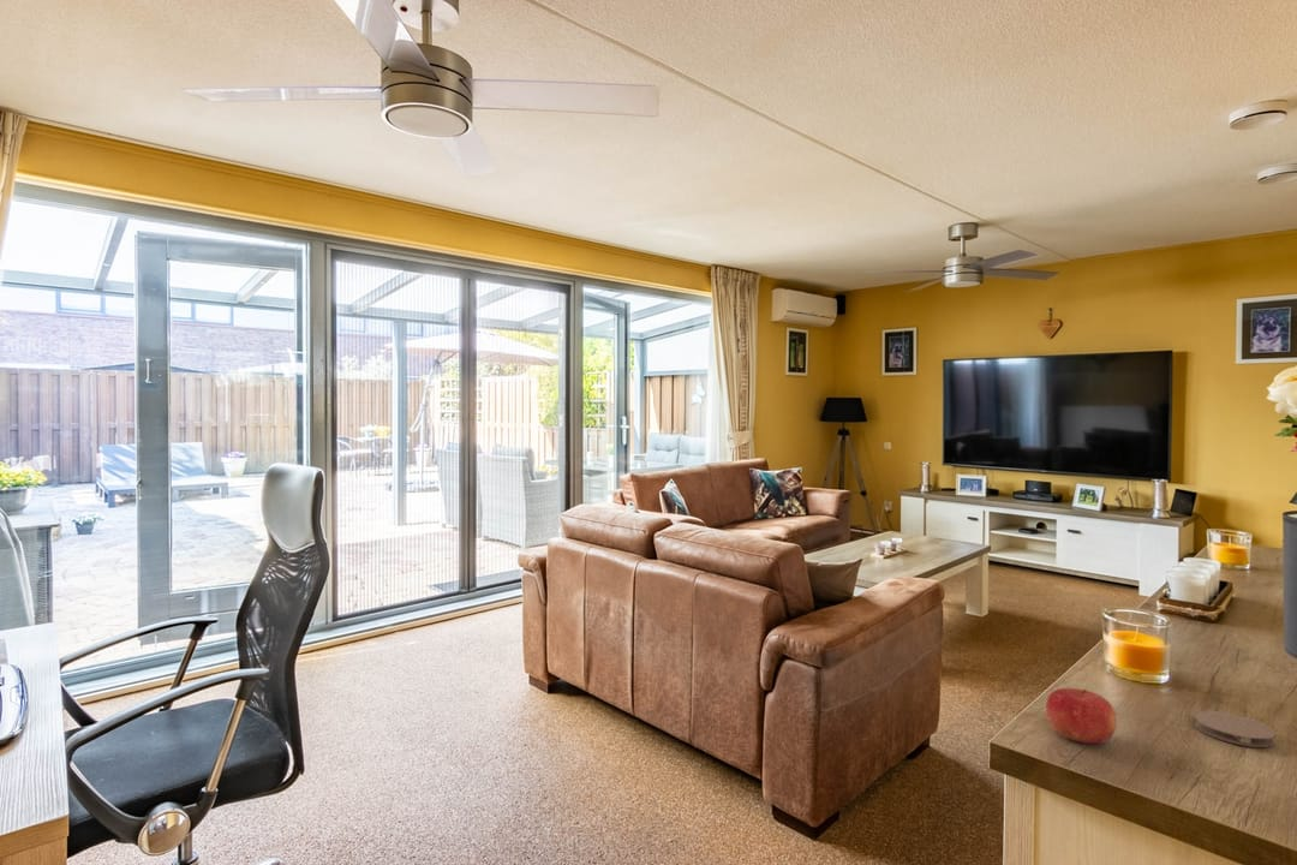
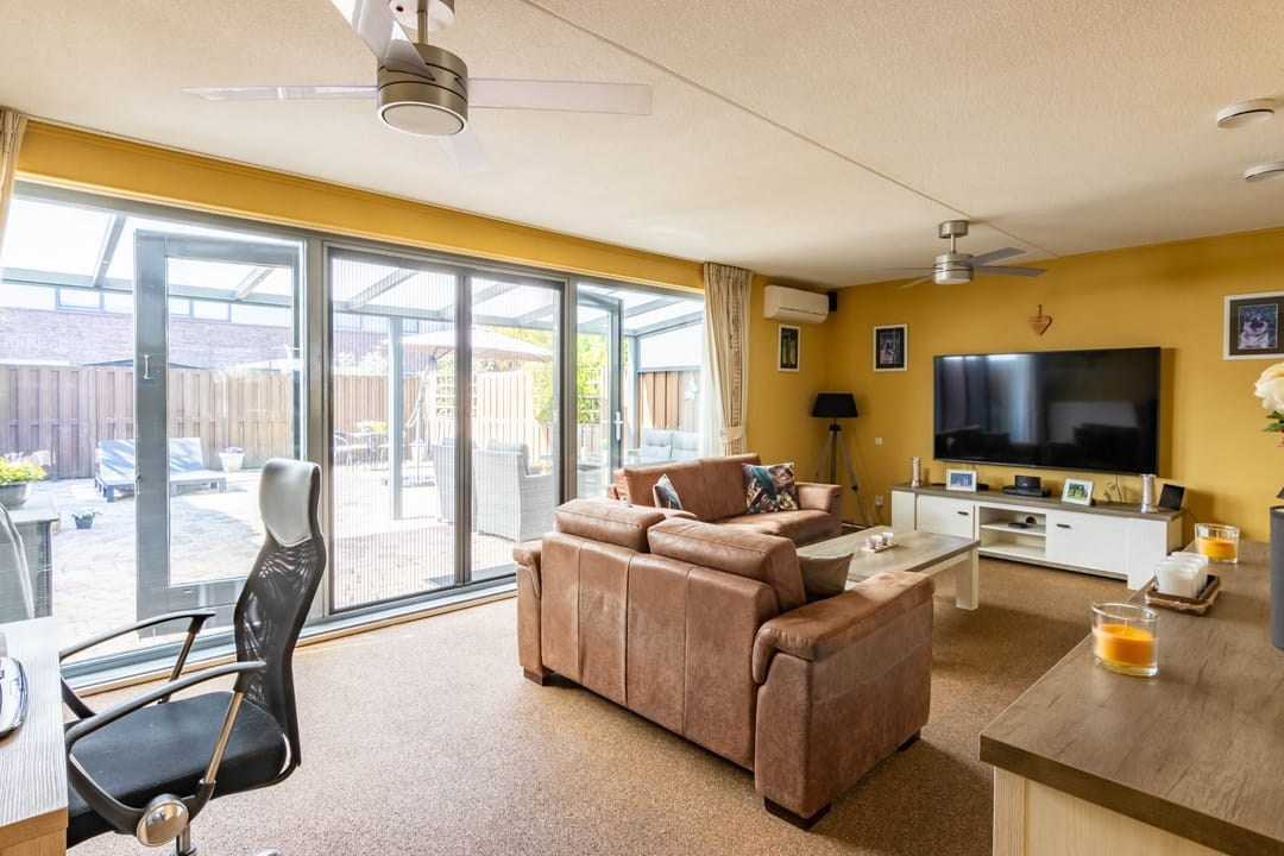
- coaster (1233, 728)
- fruit (1080, 711)
